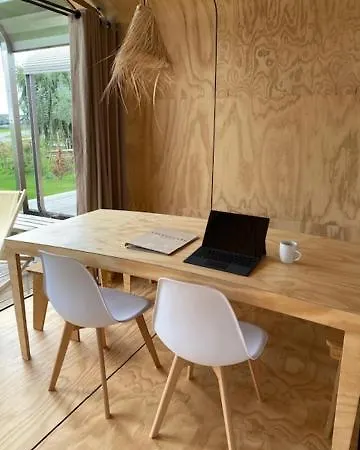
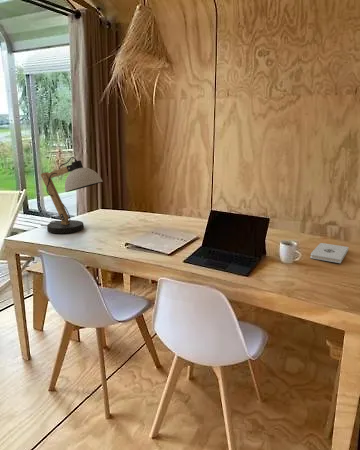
+ notepad (329, 252)
+ desk lamp (67, 191)
